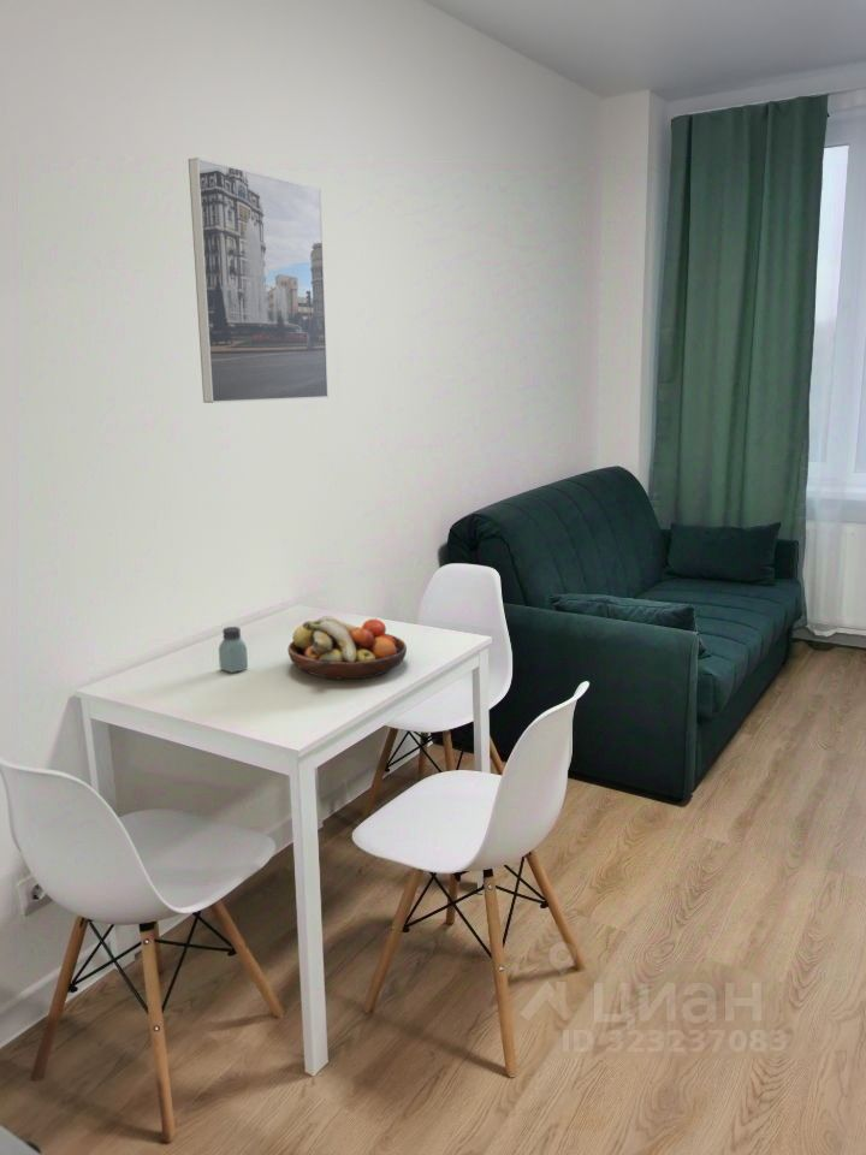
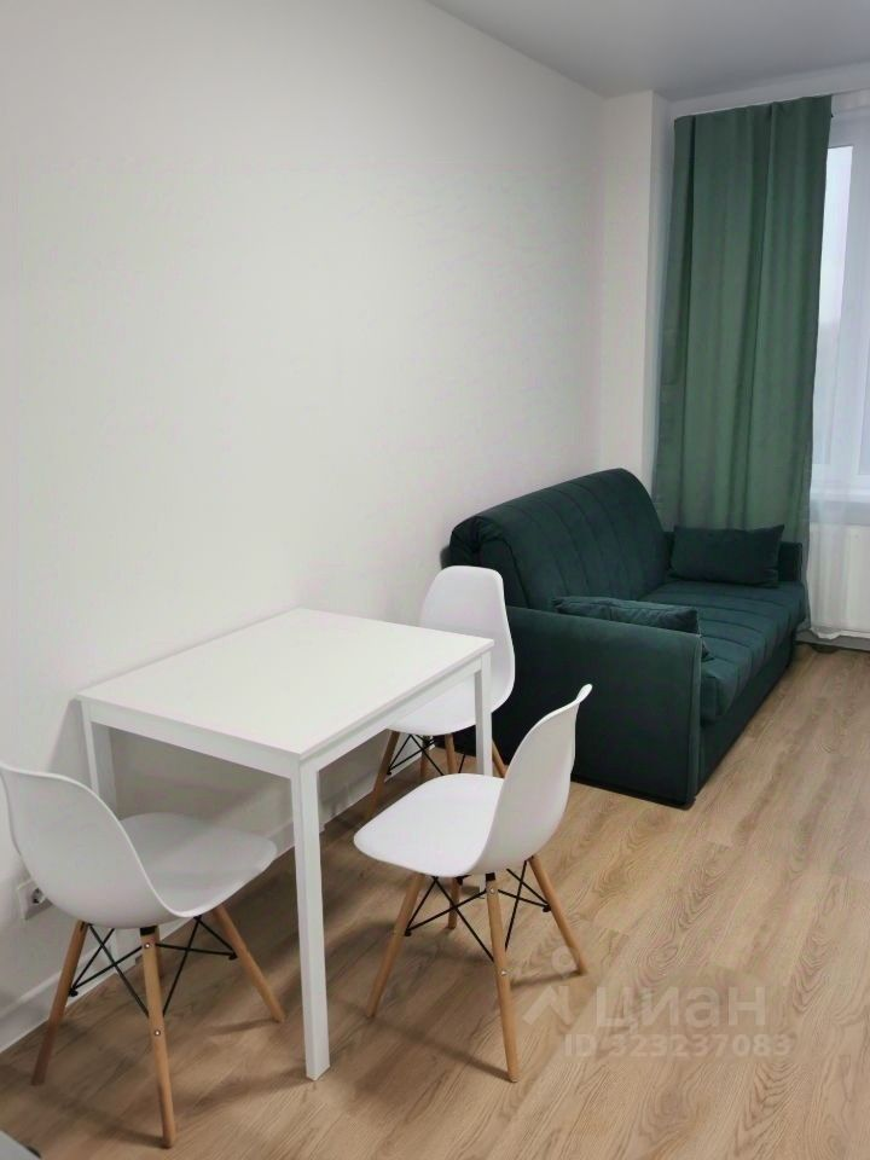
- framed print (265, 290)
- fruit bowl (346, 641)
- saltshaker (232, 648)
